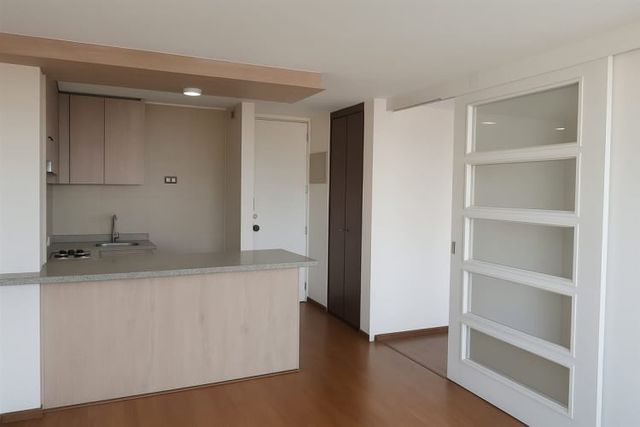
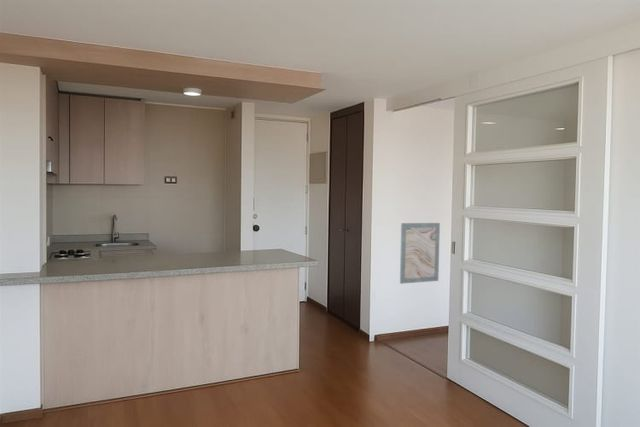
+ wall art (420, 252)
